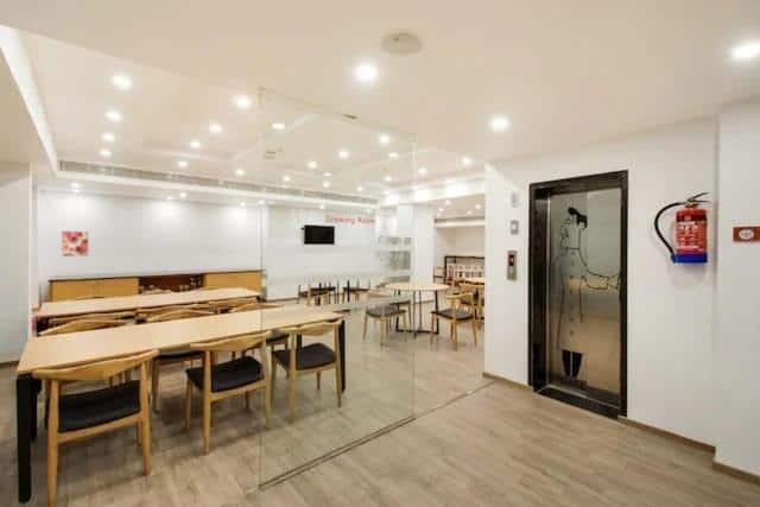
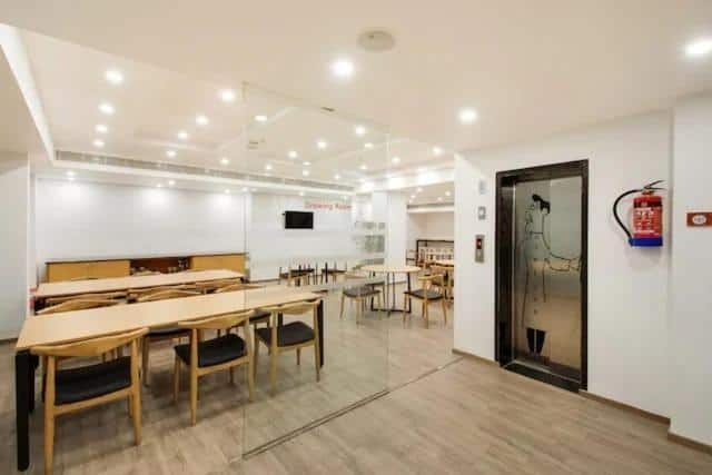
- wall art (75, 243)
